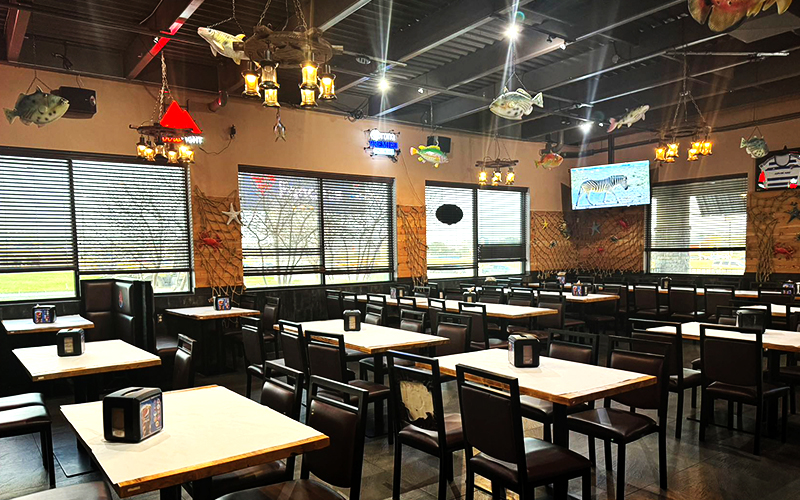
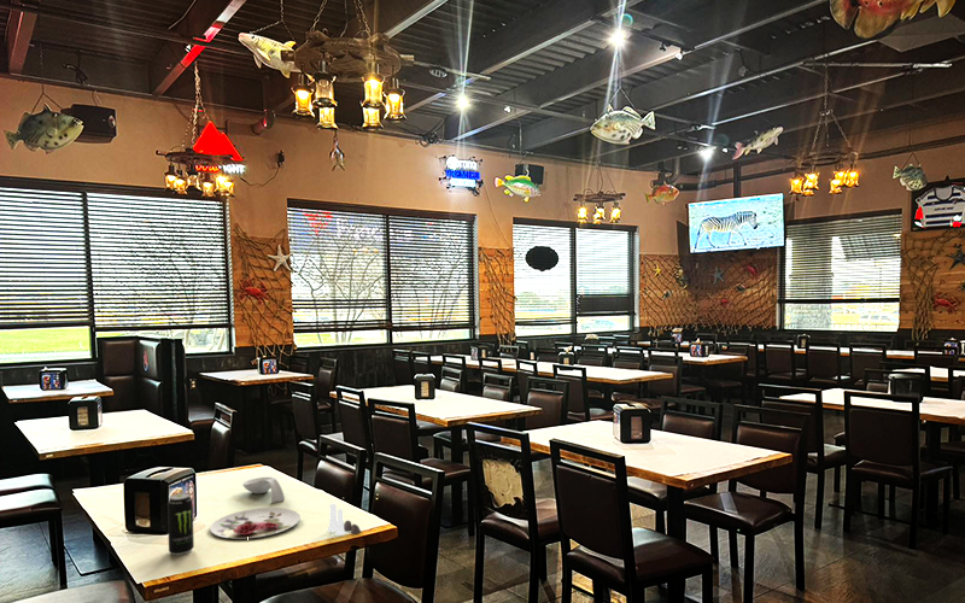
+ plate (256, 521)
+ spoon rest (265, 485)
+ beverage can (180, 523)
+ salt and pepper shaker set (341, 516)
